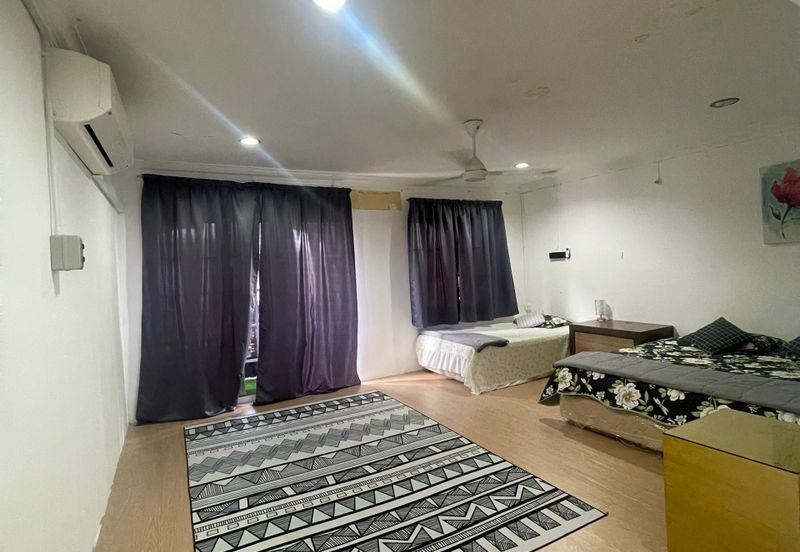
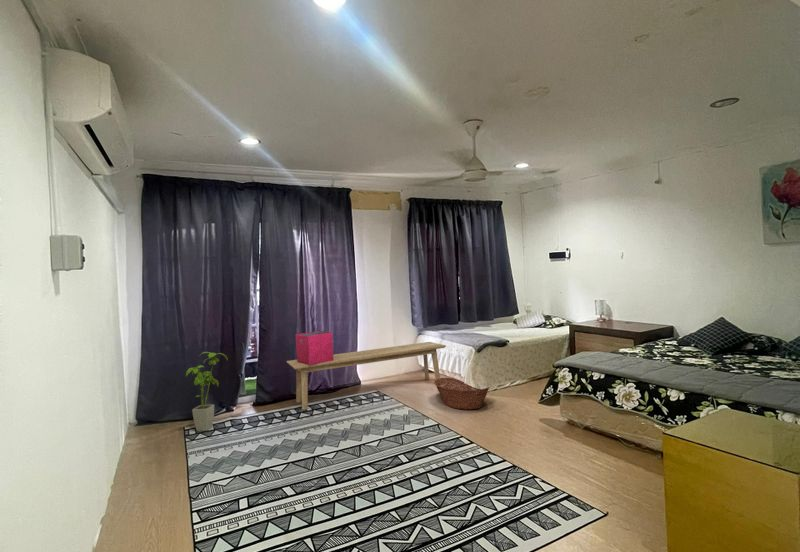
+ storage bin (314, 347)
+ bench (370, 362)
+ house plant (208, 389)
+ basket (461, 393)
